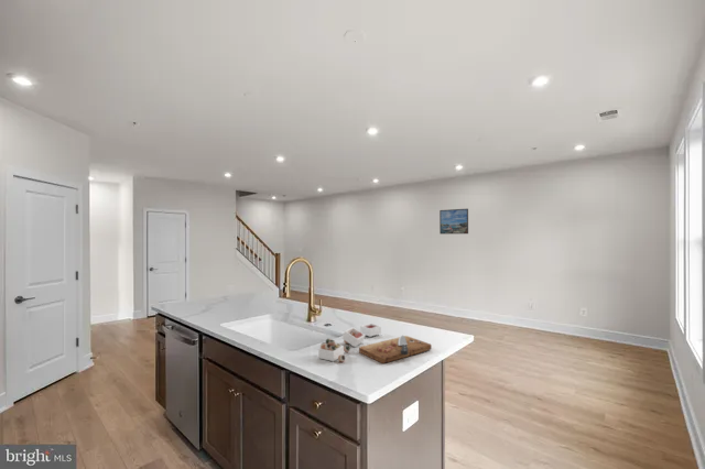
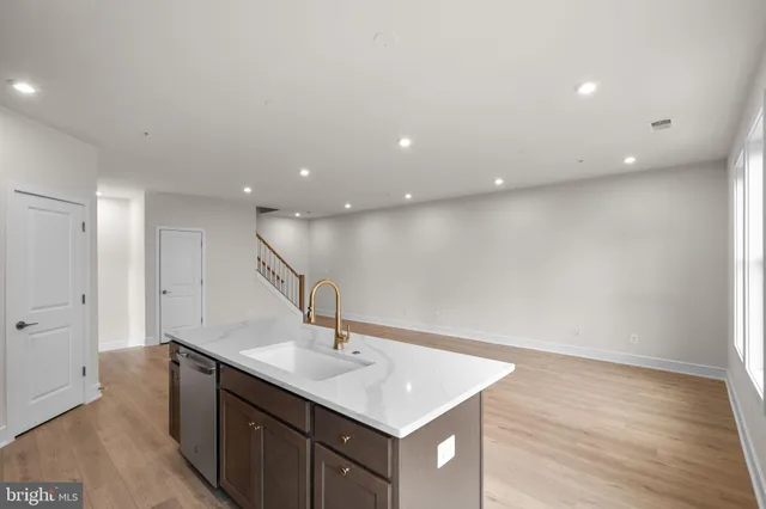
- cutting board (381, 341)
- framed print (453, 221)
